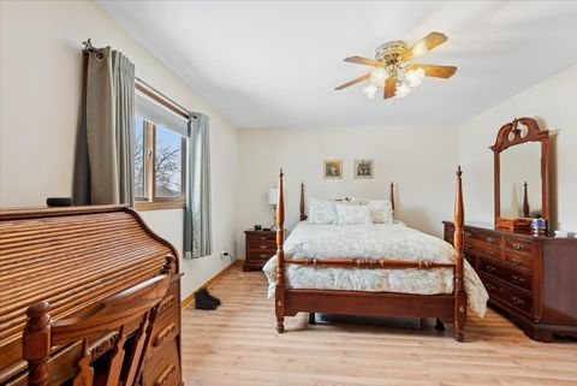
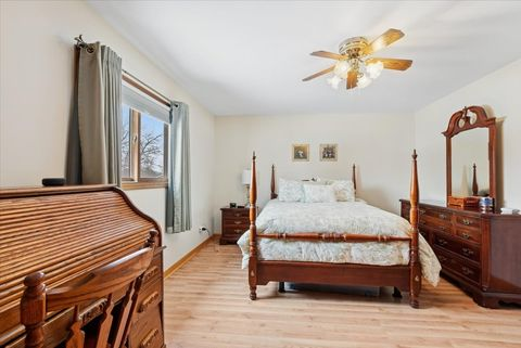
- boots (207, 296)
